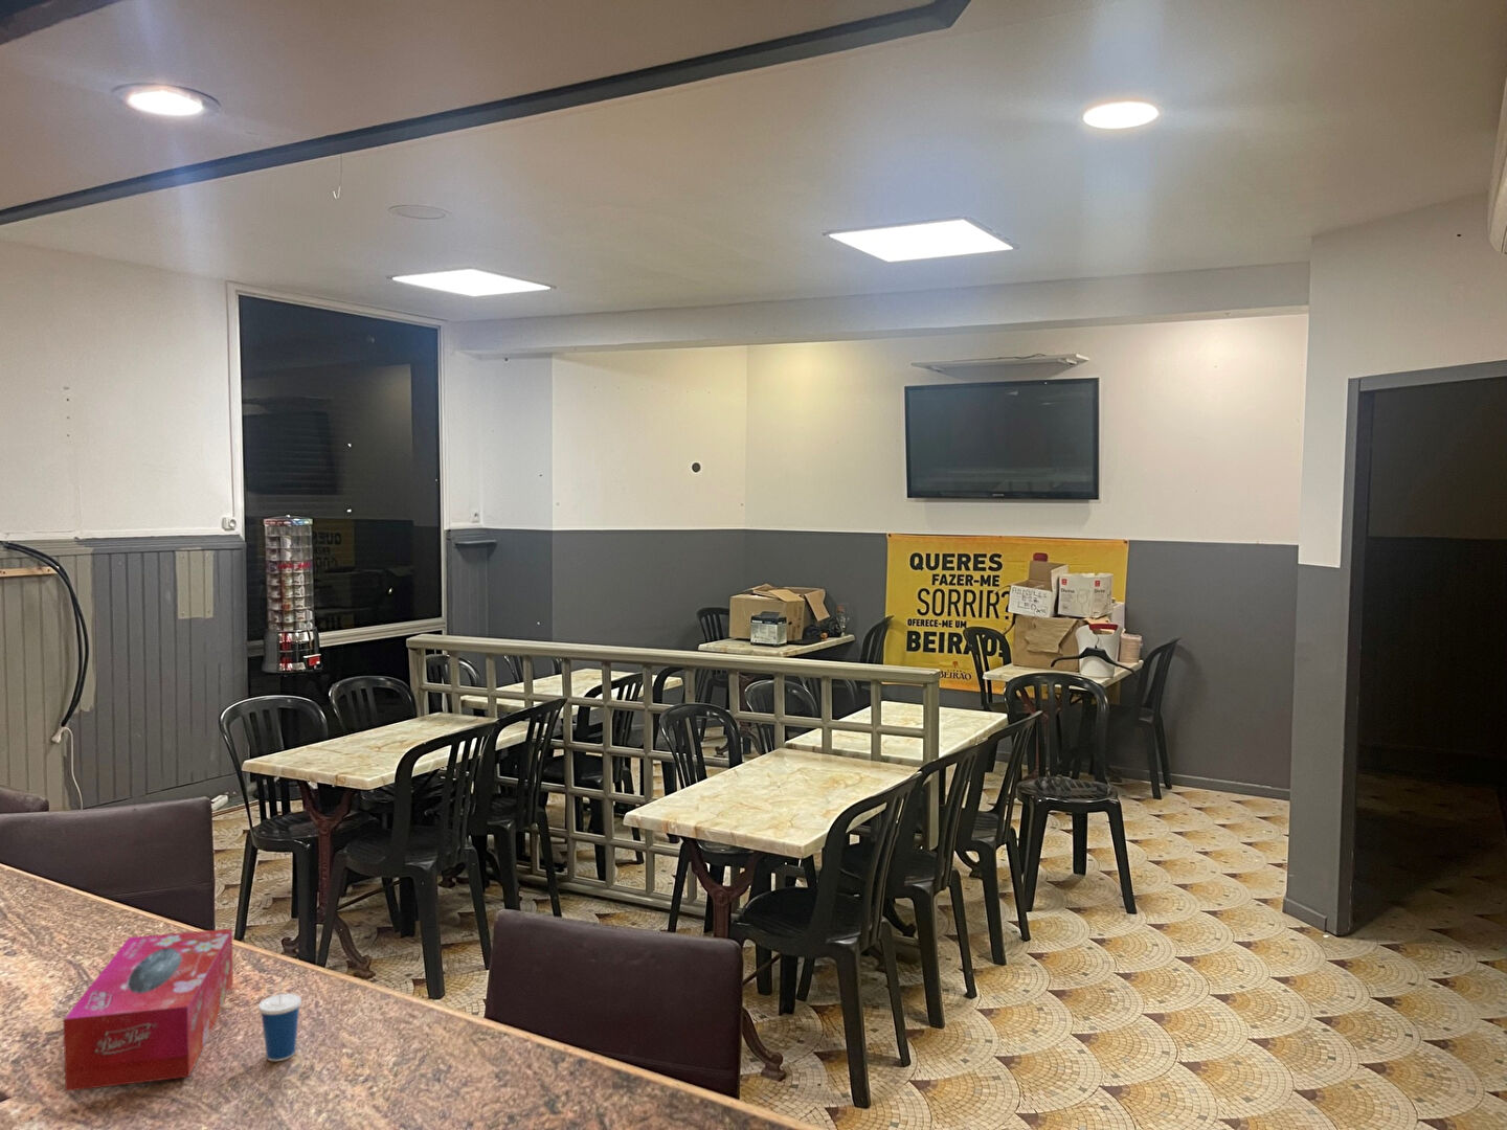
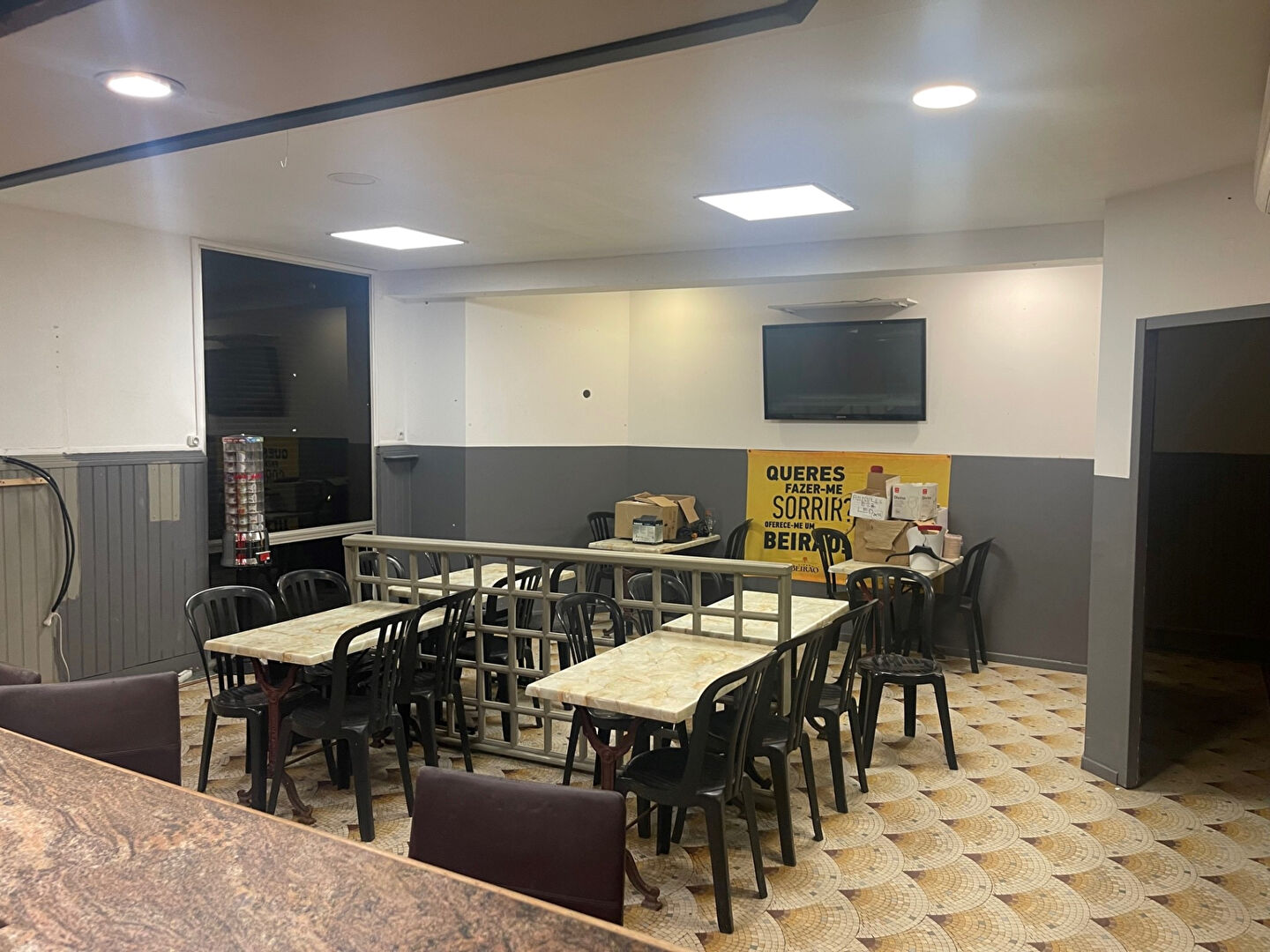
- cup (279, 1014)
- tissue box (155, 1002)
